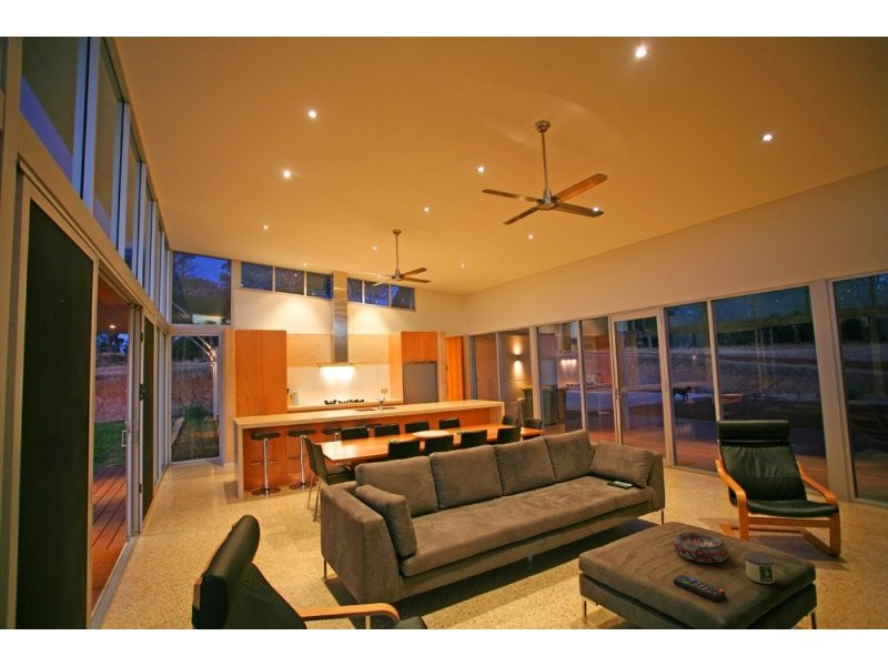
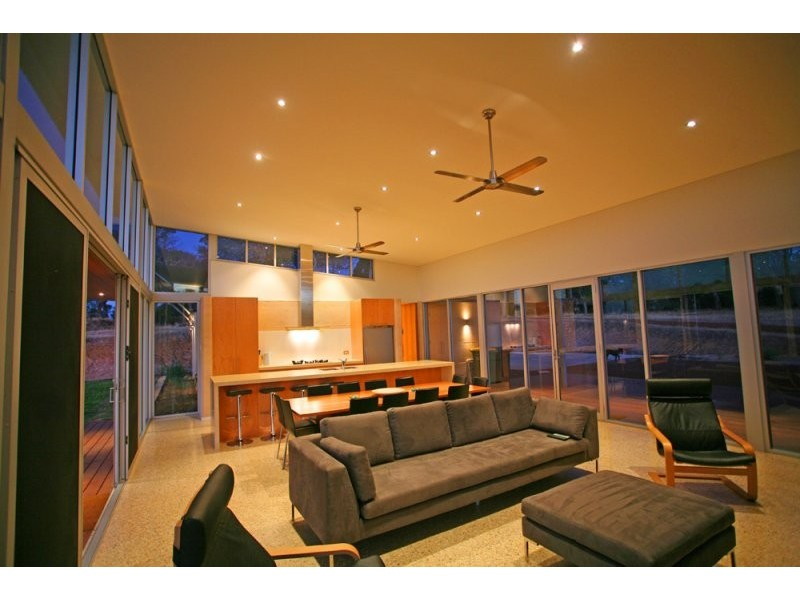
- decorative bowl (699, 547)
- candle (759, 568)
- remote control (698, 586)
